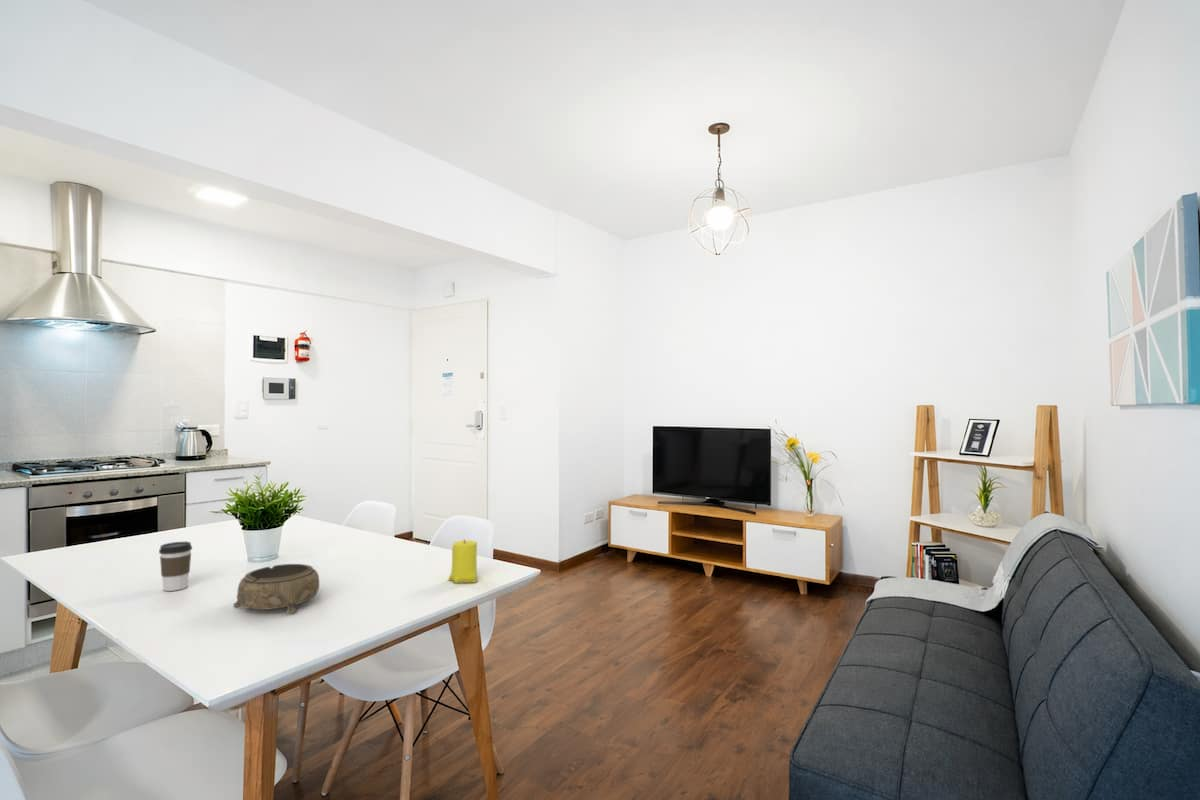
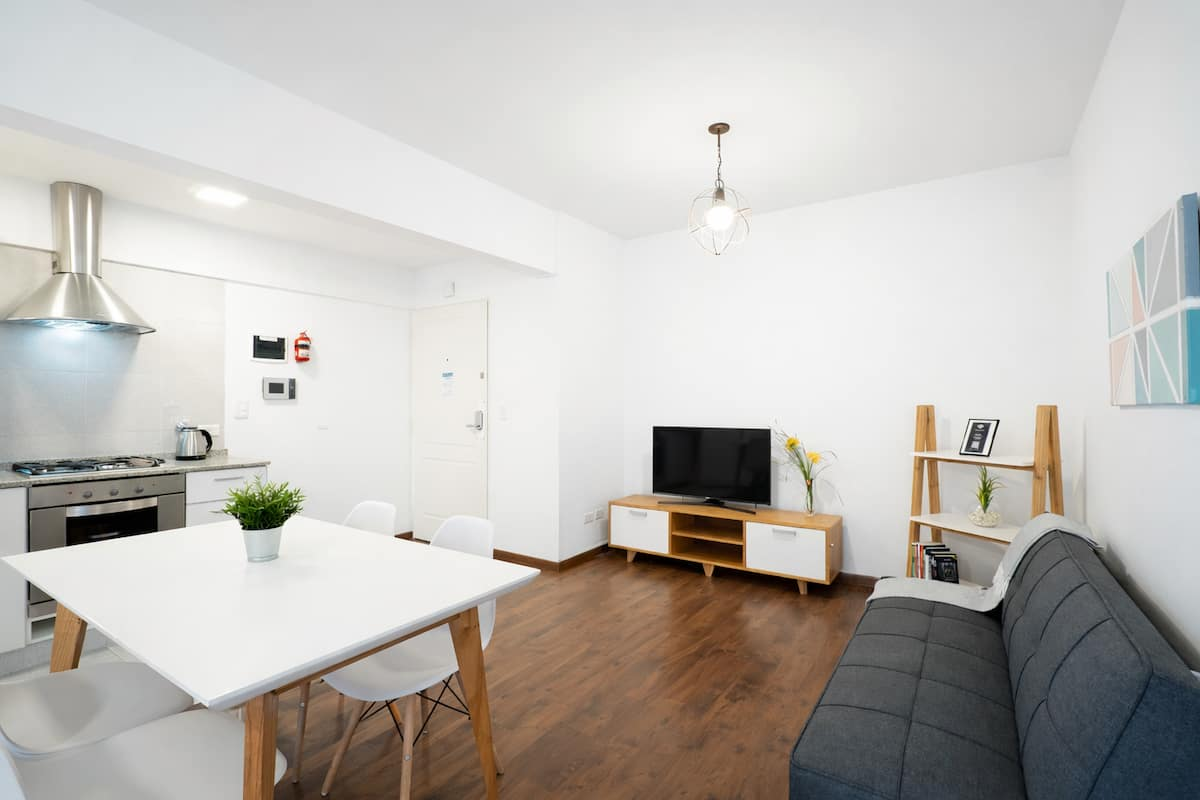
- coffee cup (175, 566)
- decorative bowl (276, 587)
- candle (466, 559)
